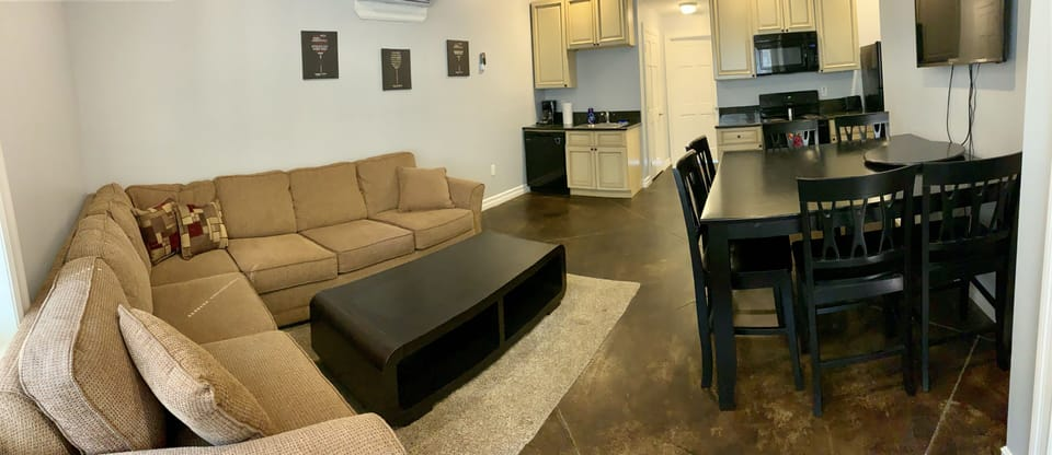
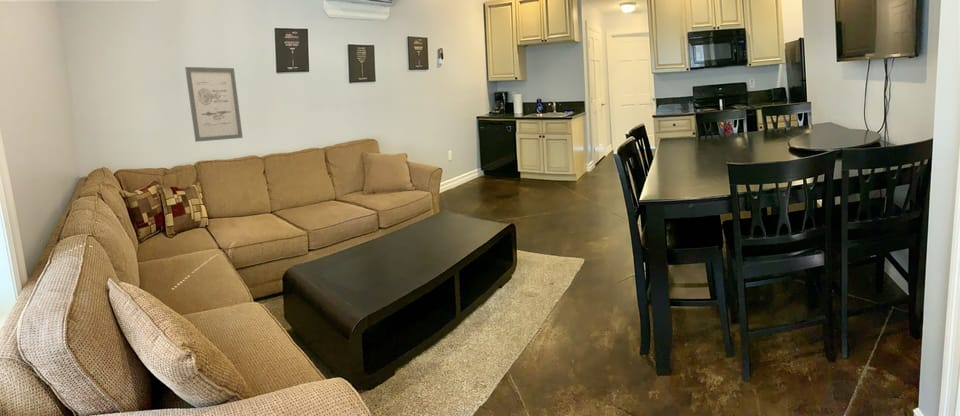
+ wall art (215, 104)
